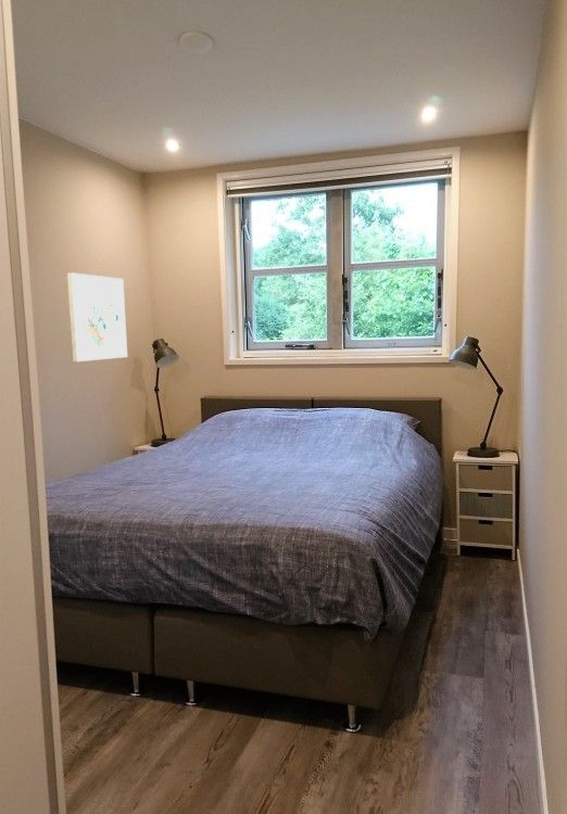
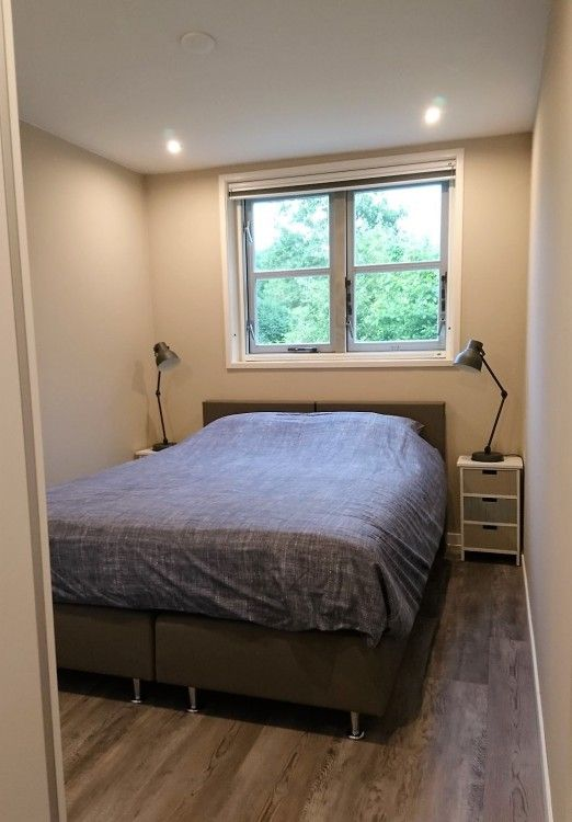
- wall art (99, 318)
